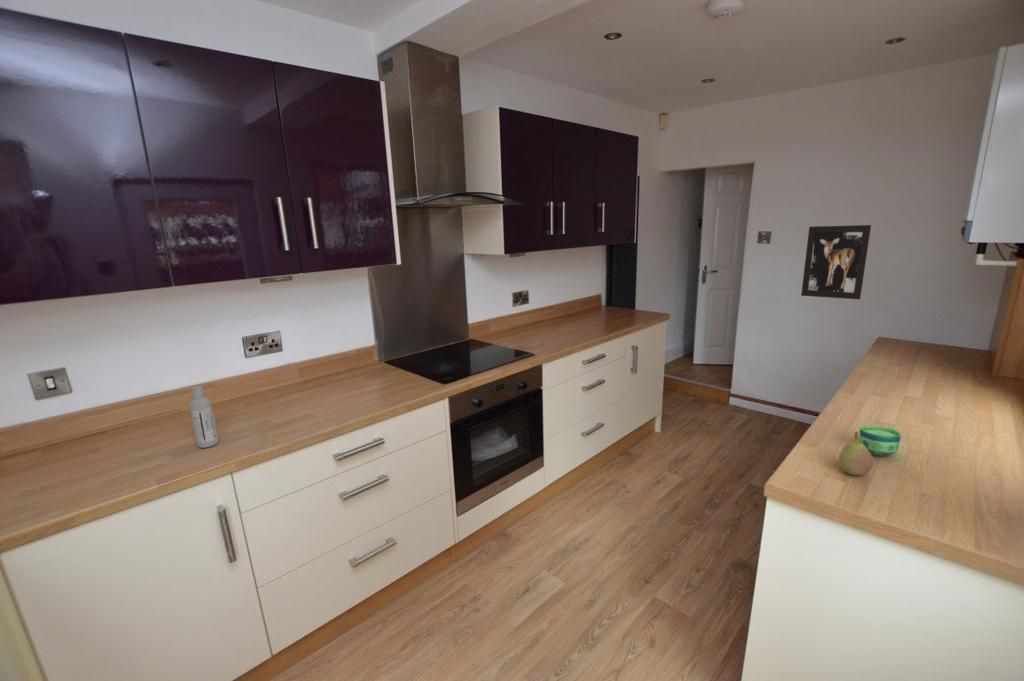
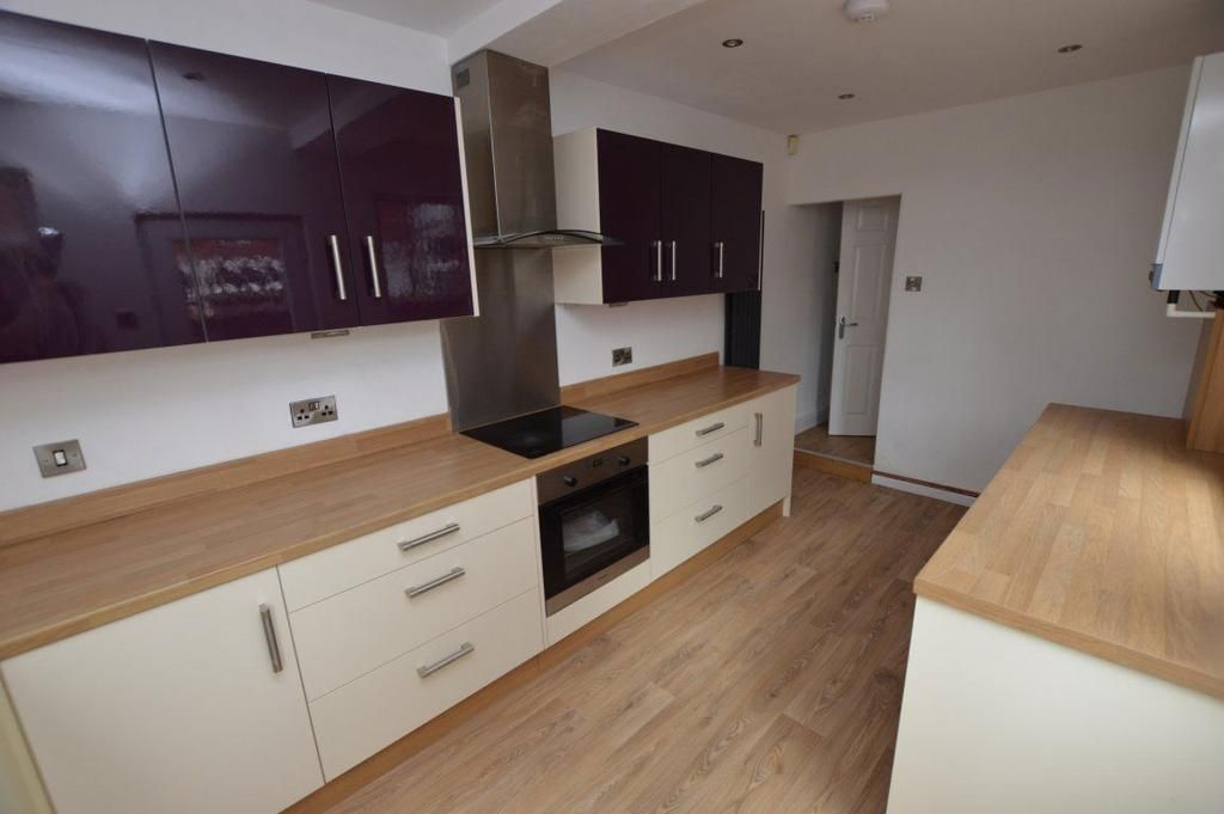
- fruit (856, 452)
- bottle (202, 415)
- wall art (834, 262)
- cup (880, 439)
